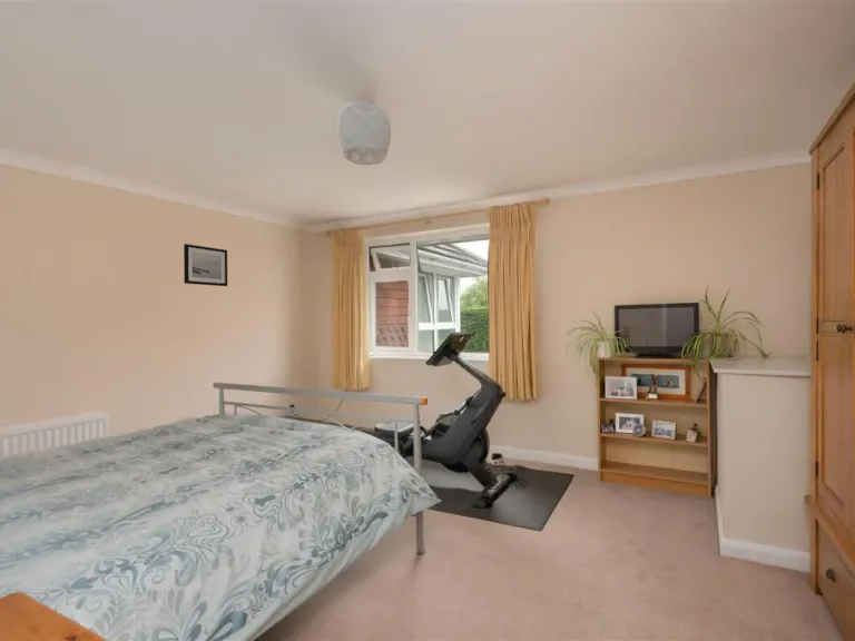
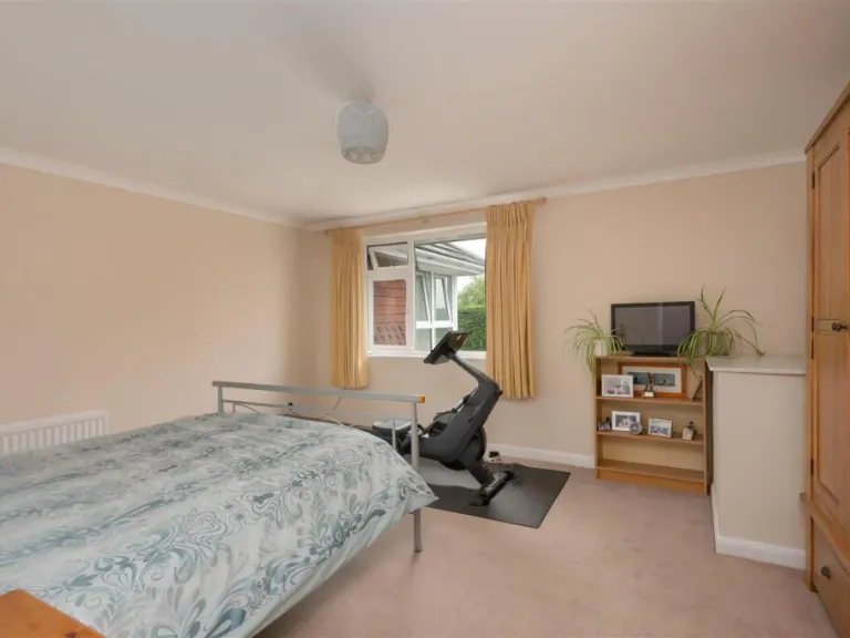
- wall art (206, 266)
